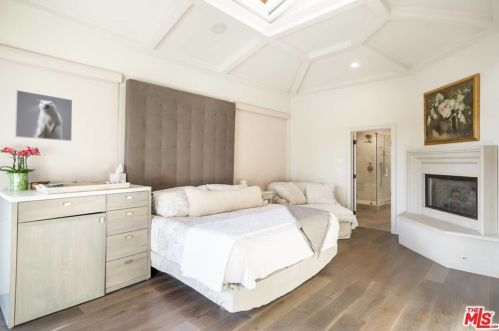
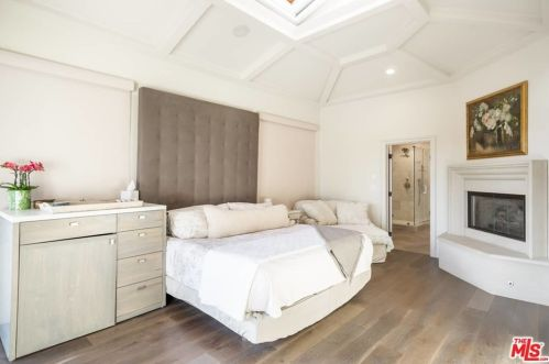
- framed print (45, 117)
